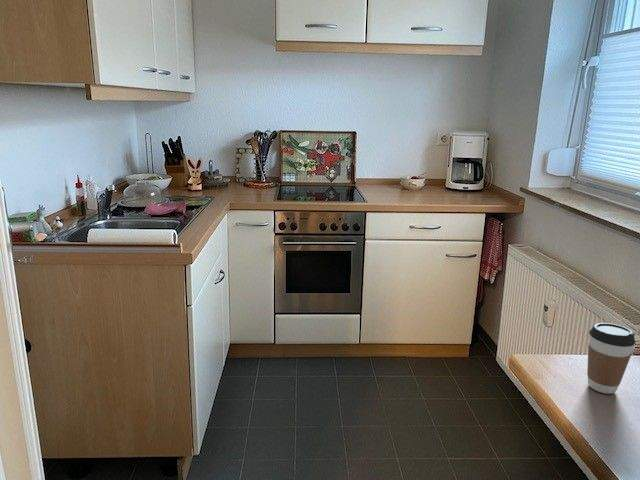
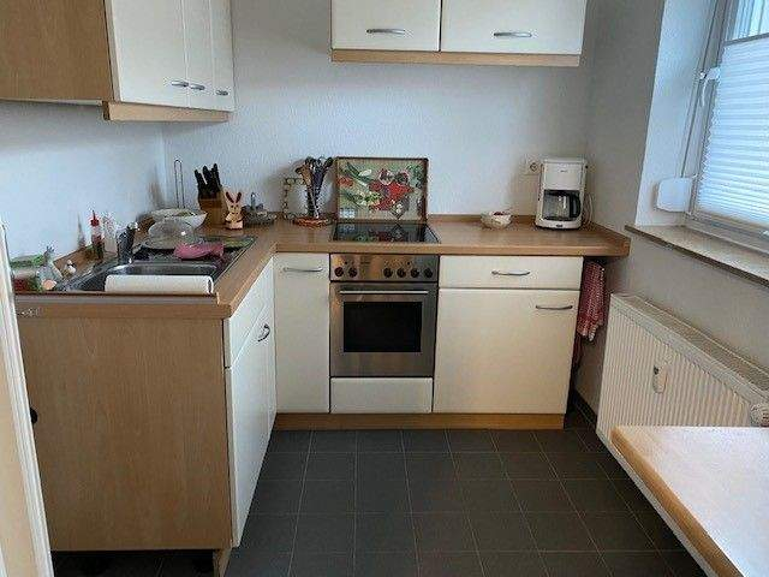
- coffee cup (607, 358)
